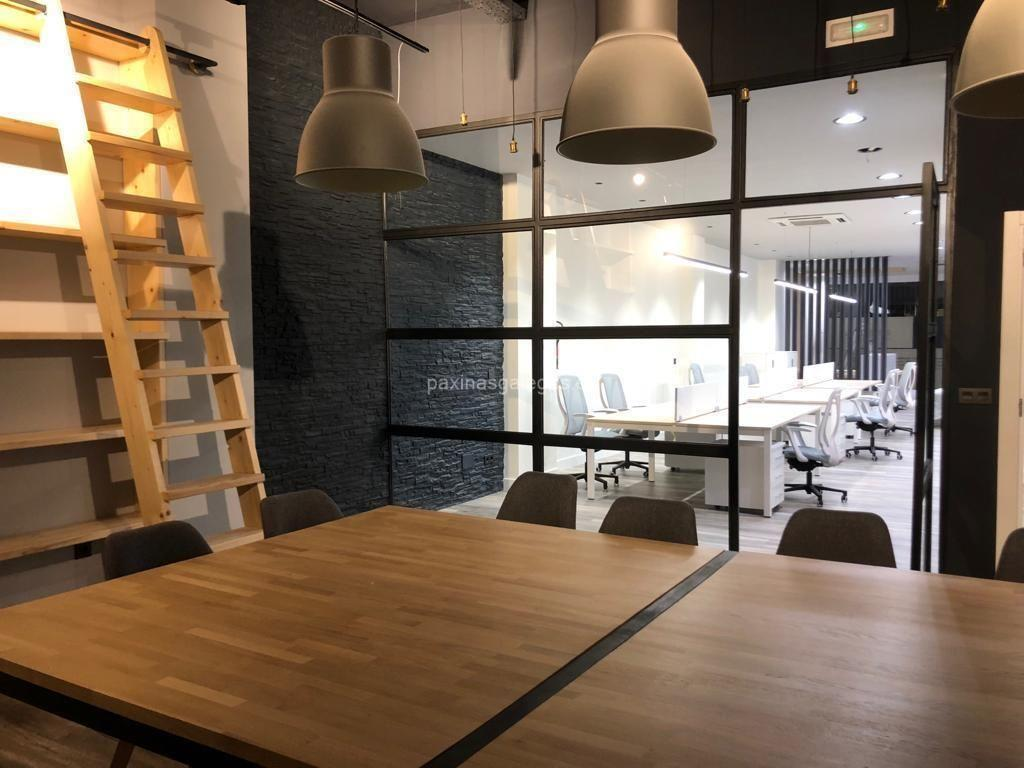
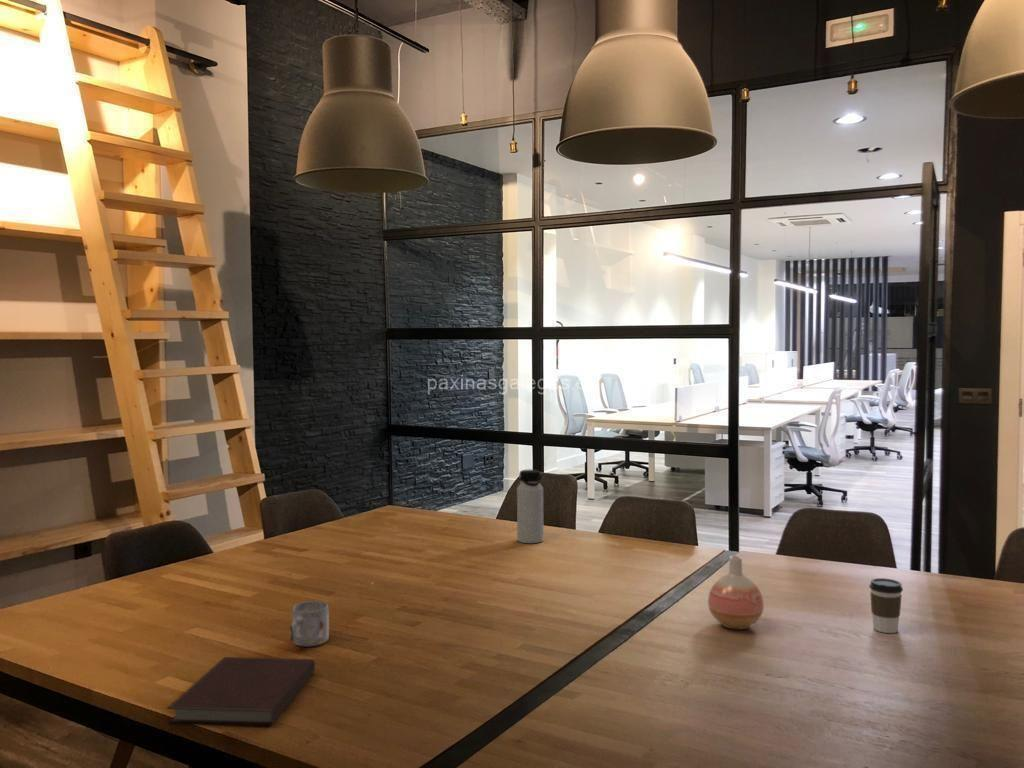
+ mug (307, 625)
+ water bottle (530, 505)
+ vase (735, 591)
+ notebook (246, 689)
+ coffee cup (885, 605)
